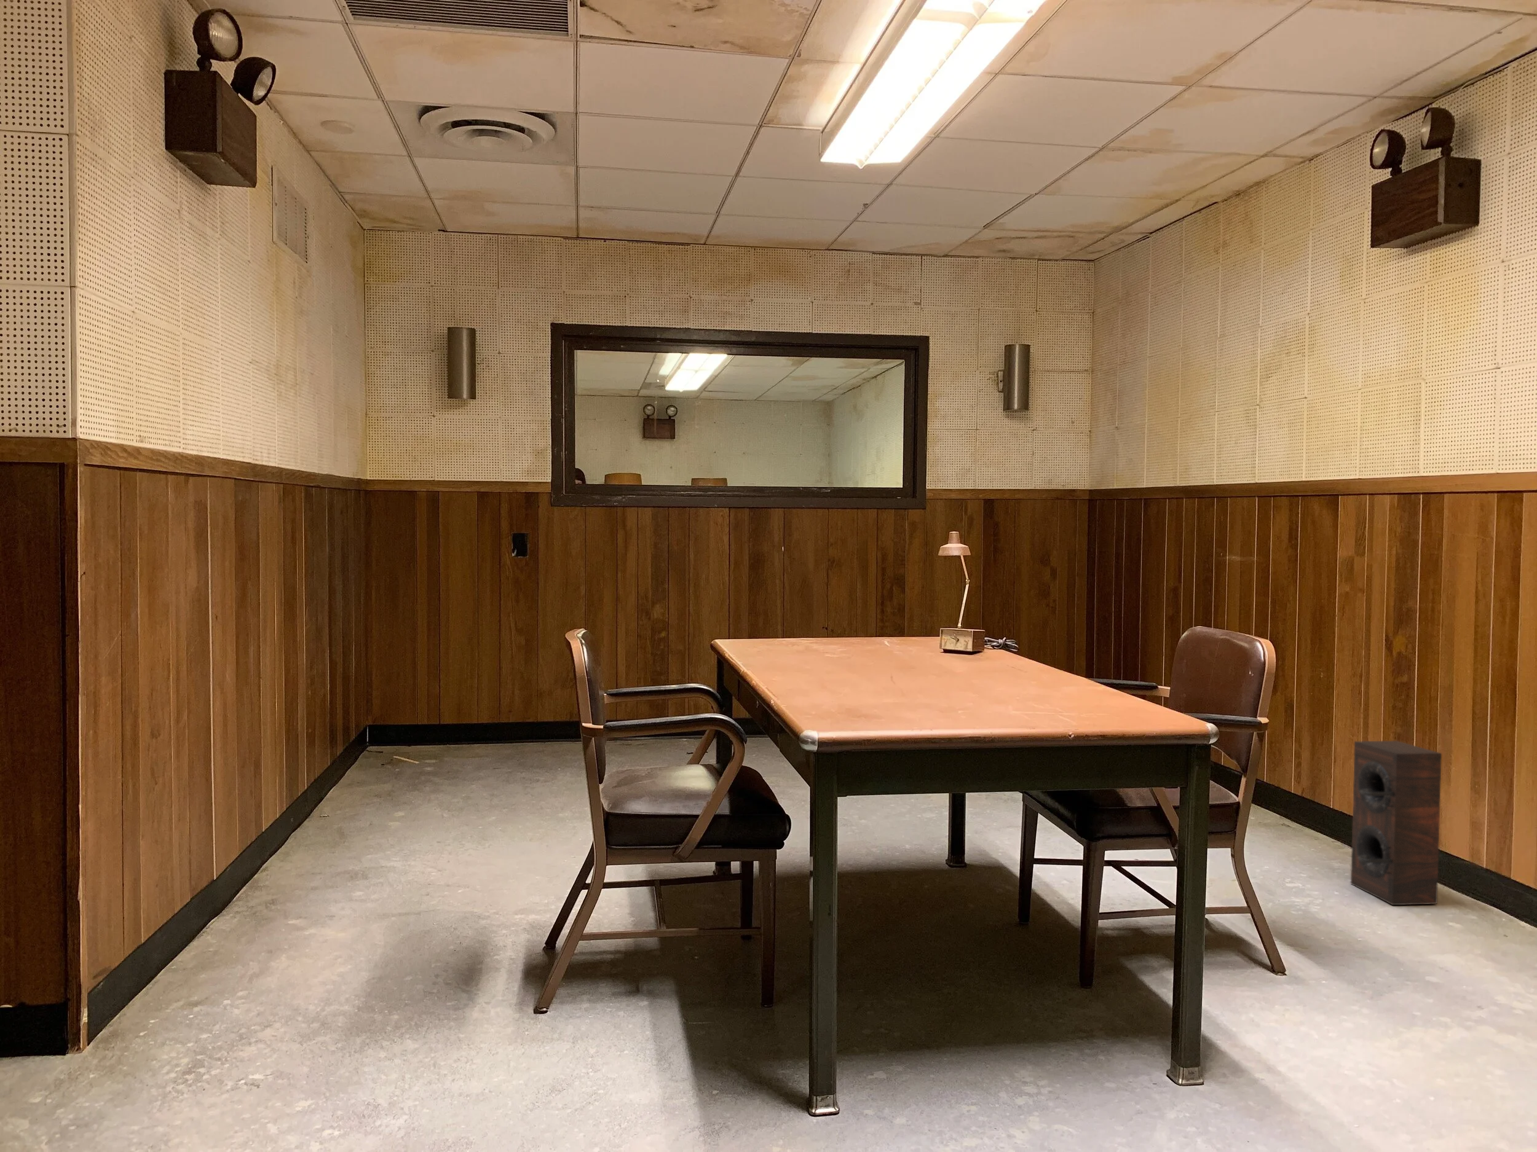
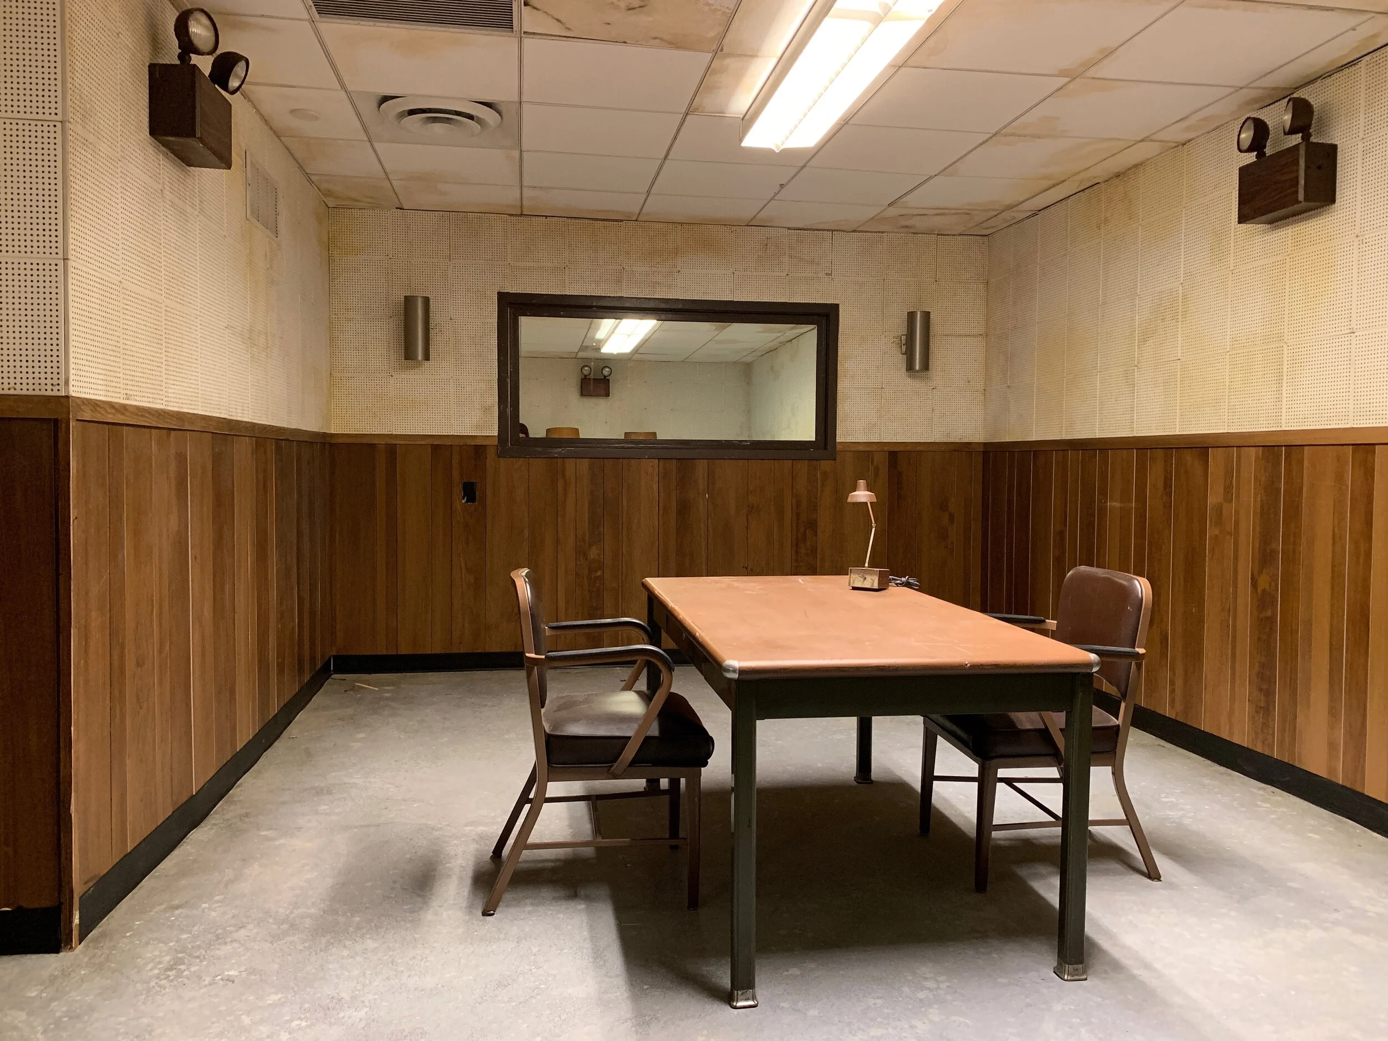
- speaker (1381, 820)
